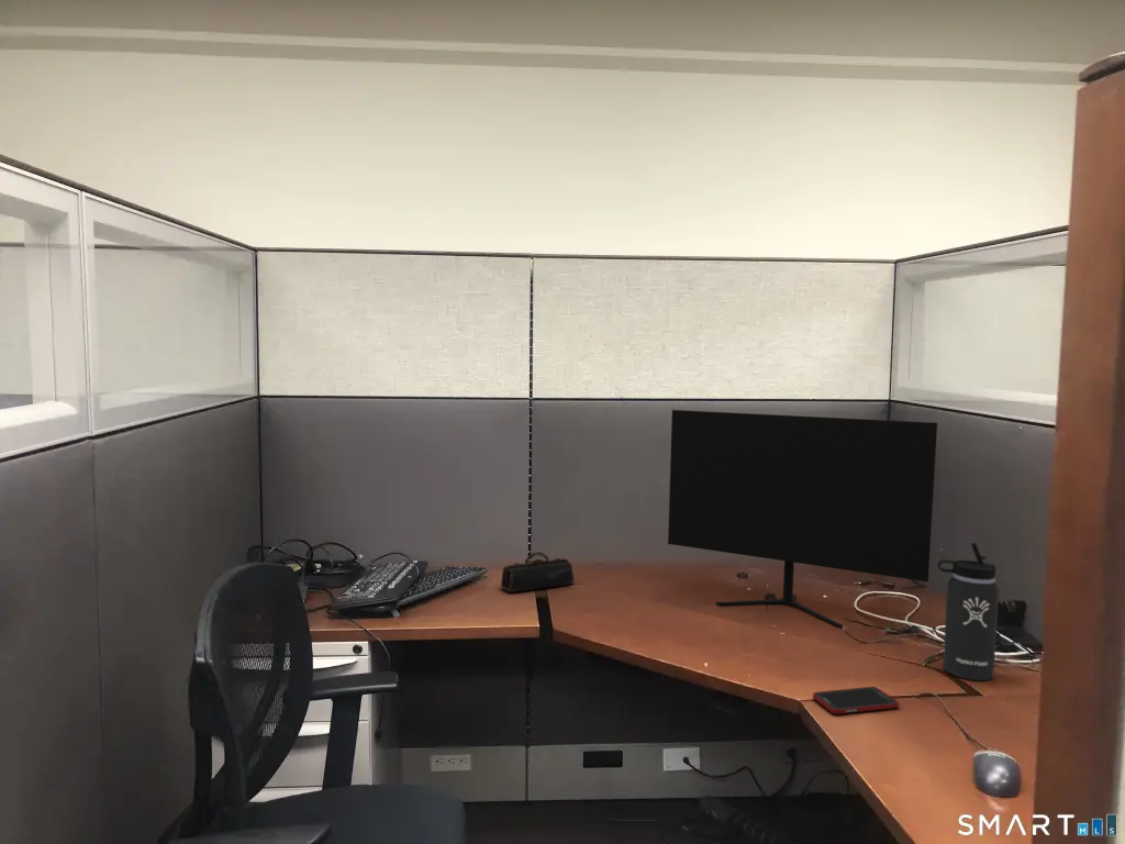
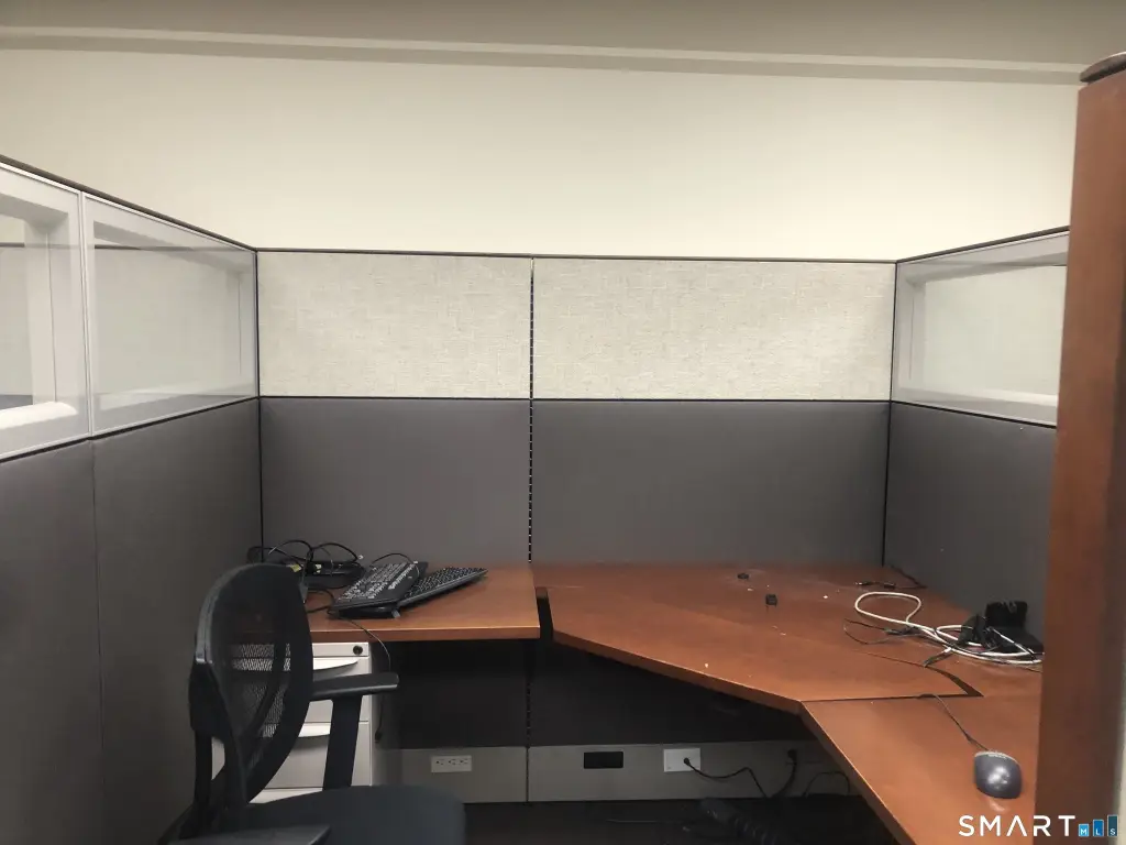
- monitor (789, 512)
- pencil case (537, 568)
- cell phone (855, 700)
- thermos bottle (966, 607)
